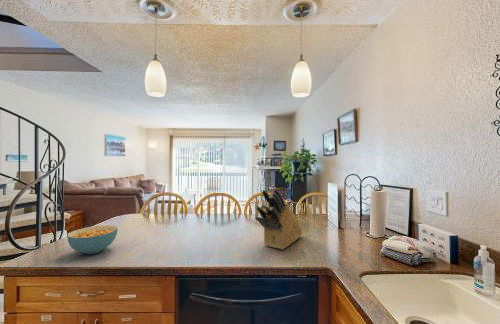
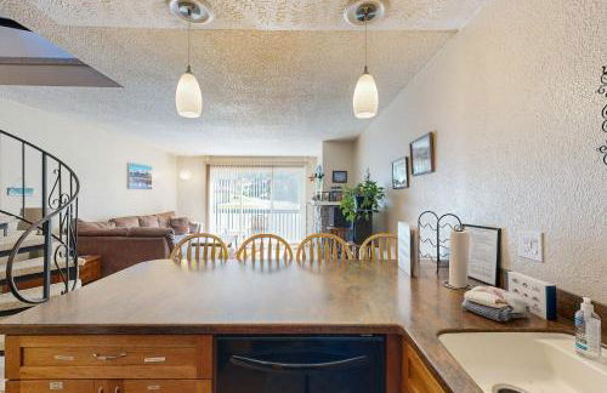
- cereal bowl (93, 241)
- knife block (280, 214)
